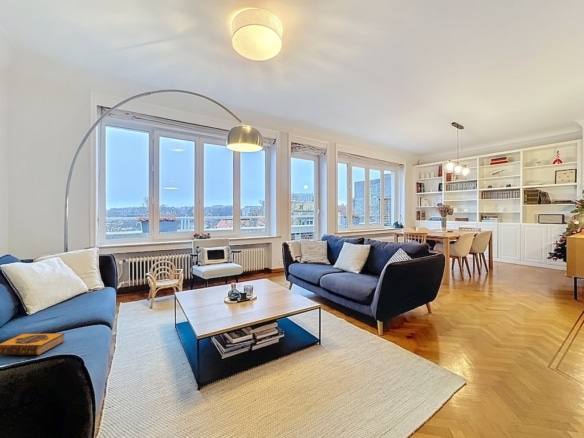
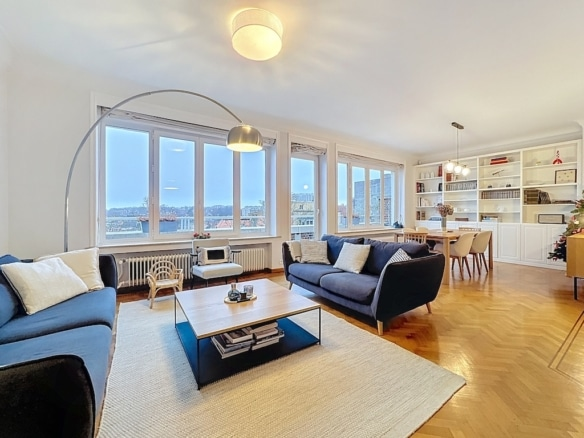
- hardback book (29, 344)
